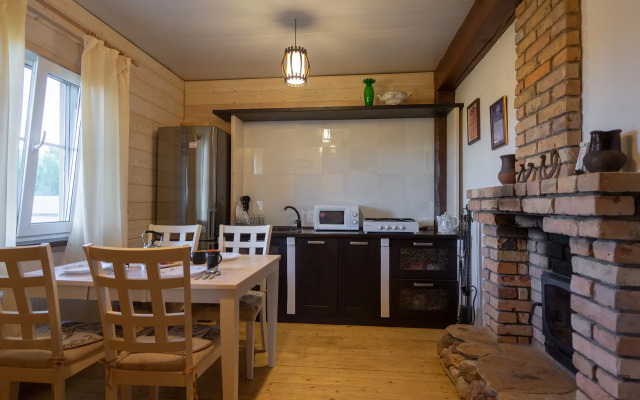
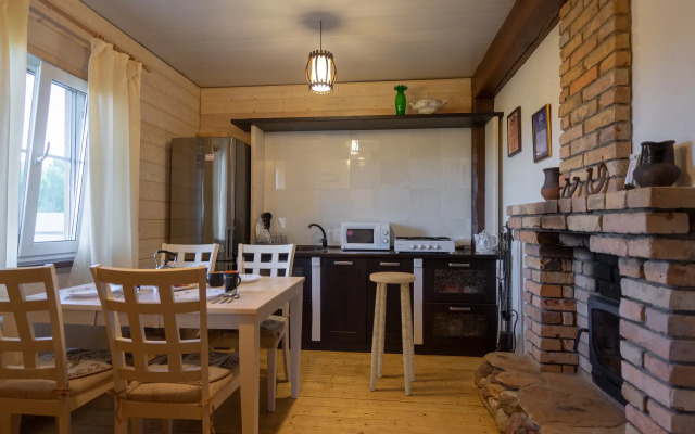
+ stool (383, 330)
